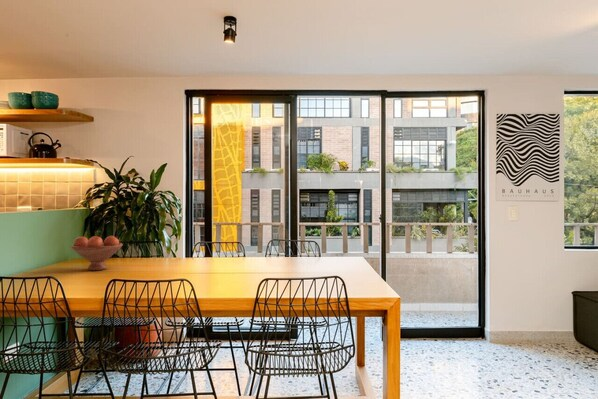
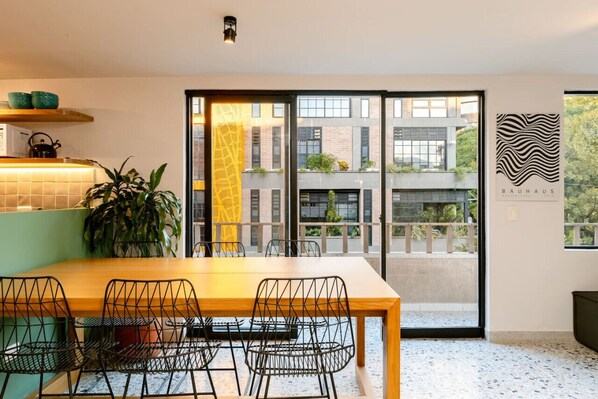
- fruit bowl (97, 252)
